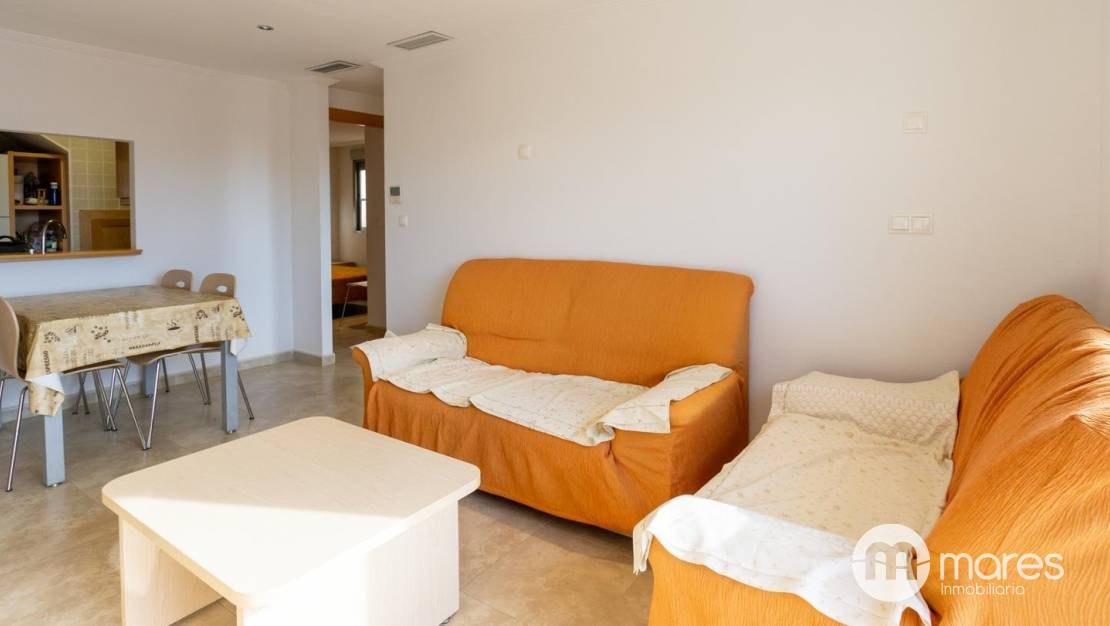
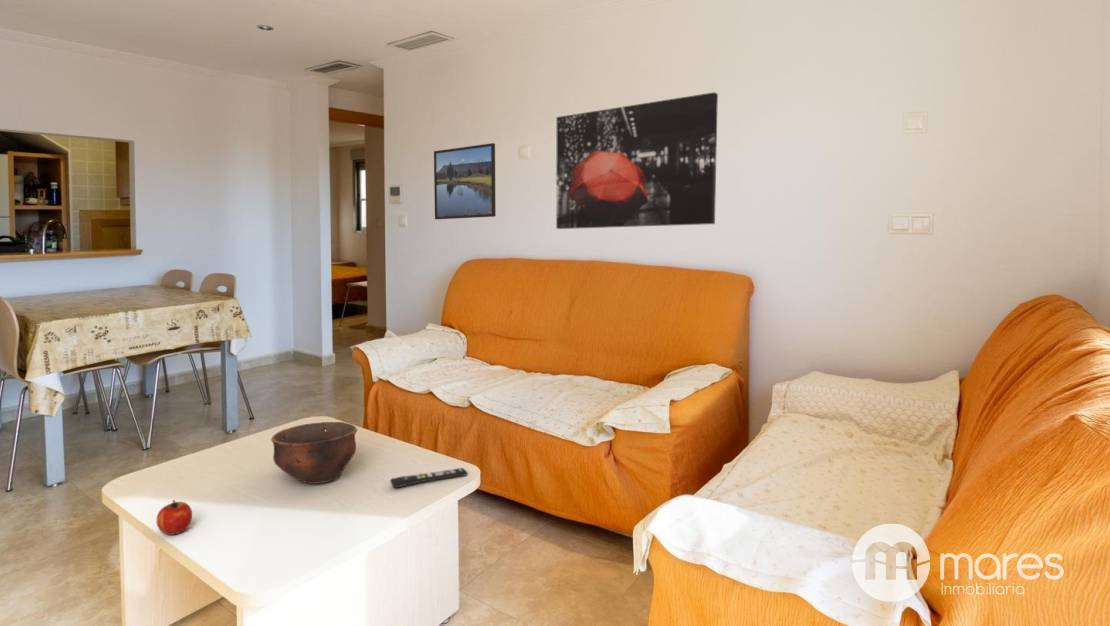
+ wall art (630, 166)
+ bowl (315, 455)
+ fruit (174, 516)
+ remote control (429, 477)
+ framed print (463, 182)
